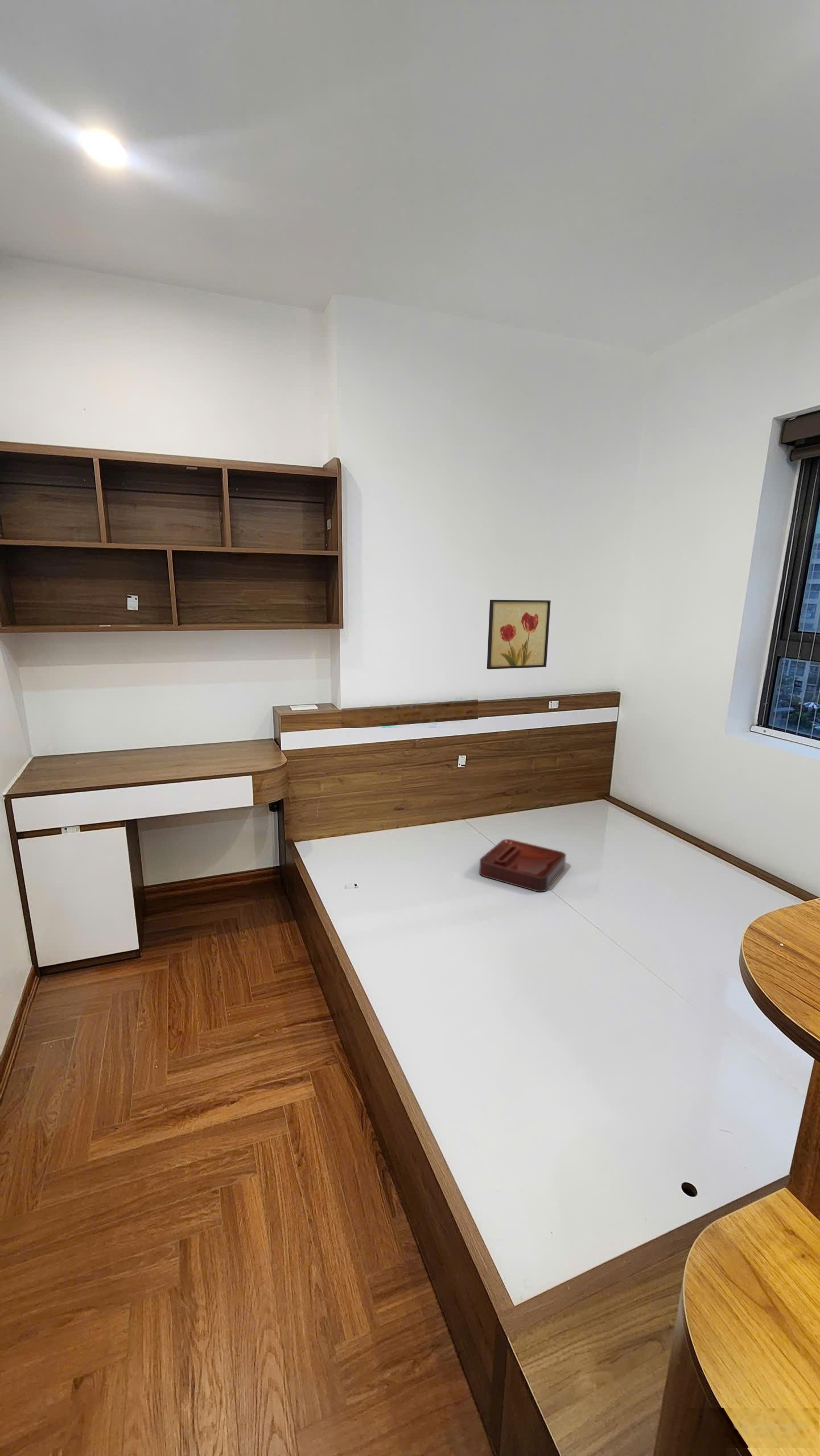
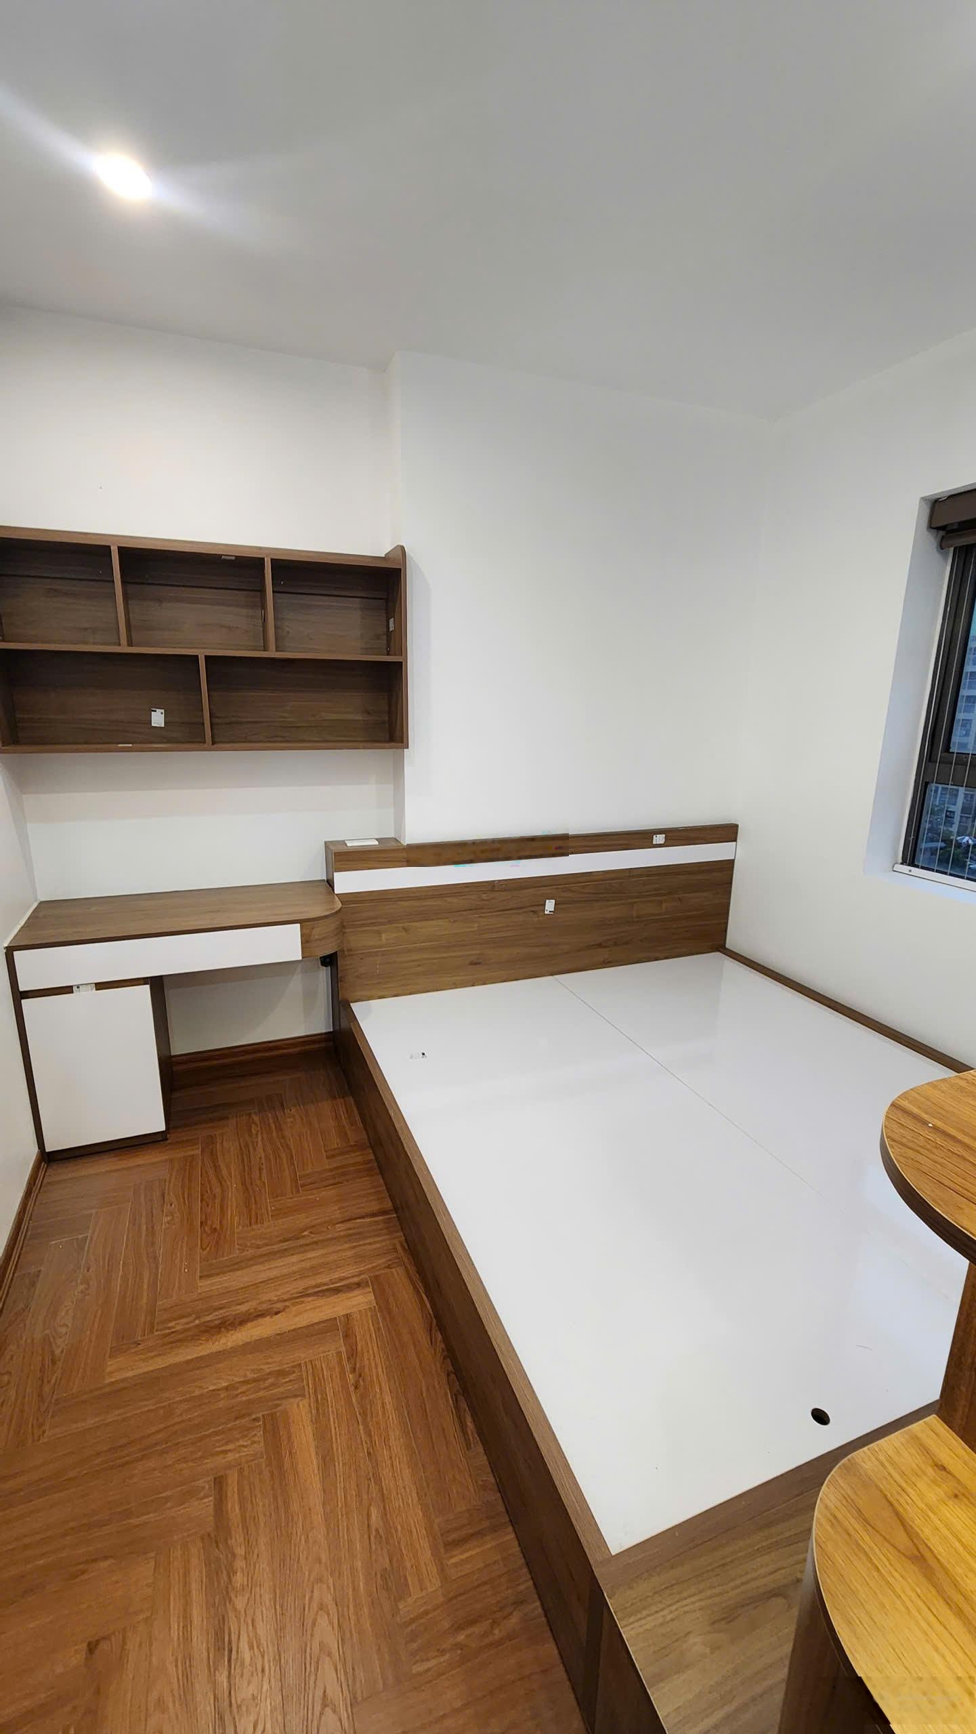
- decorative tray (522, 863)
- wall art (518, 634)
